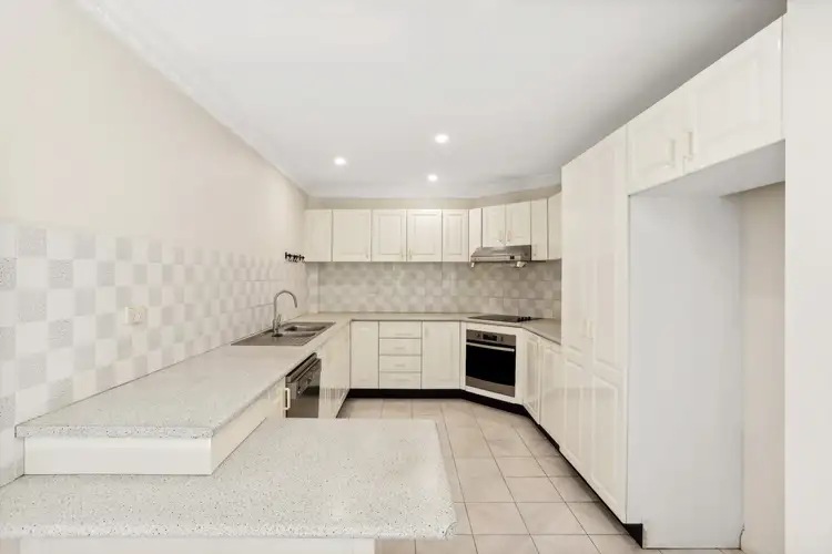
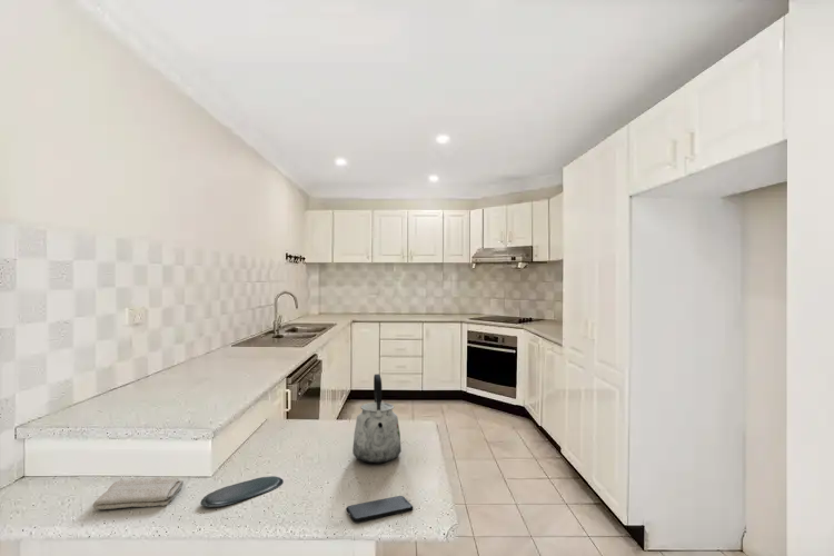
+ washcloth (140, 492)
+ oval tray (244, 490)
+ smartphone (379, 508)
+ kettle (377, 419)
